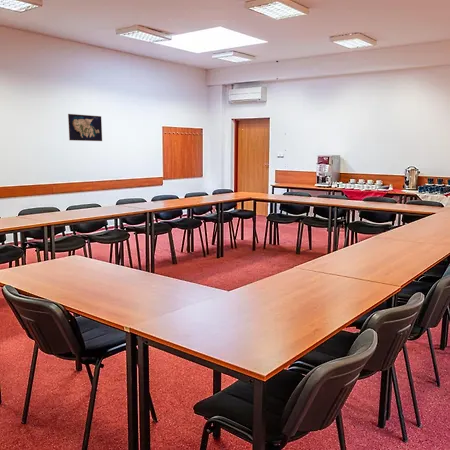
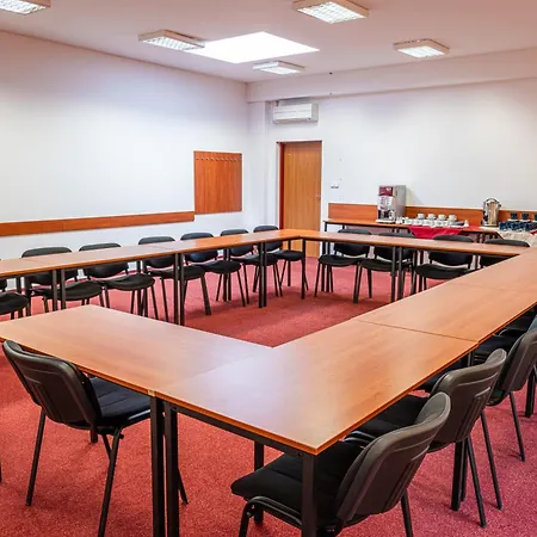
- map (86, 127)
